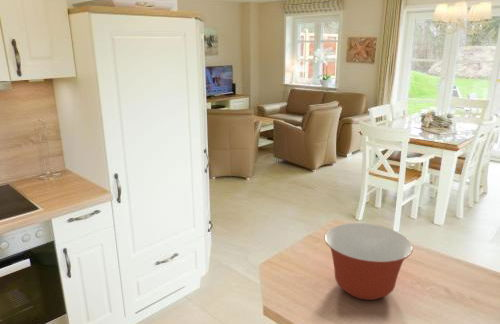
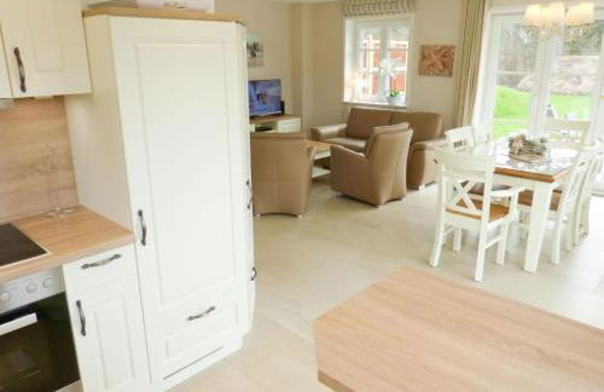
- mixing bowl (365, 264)
